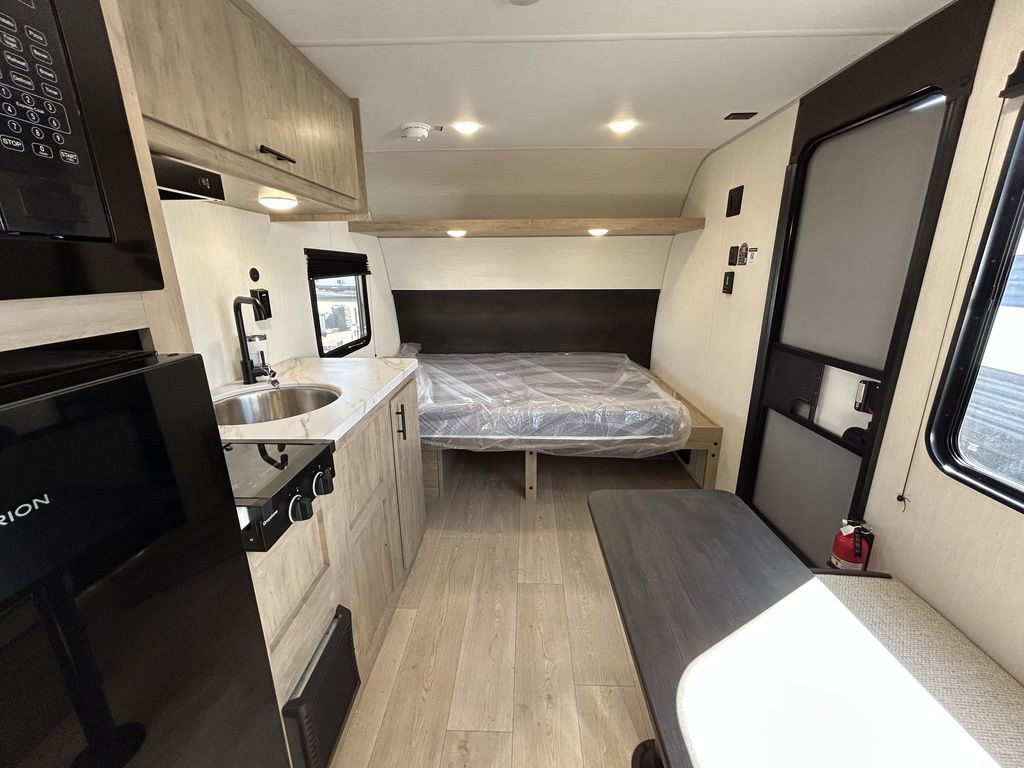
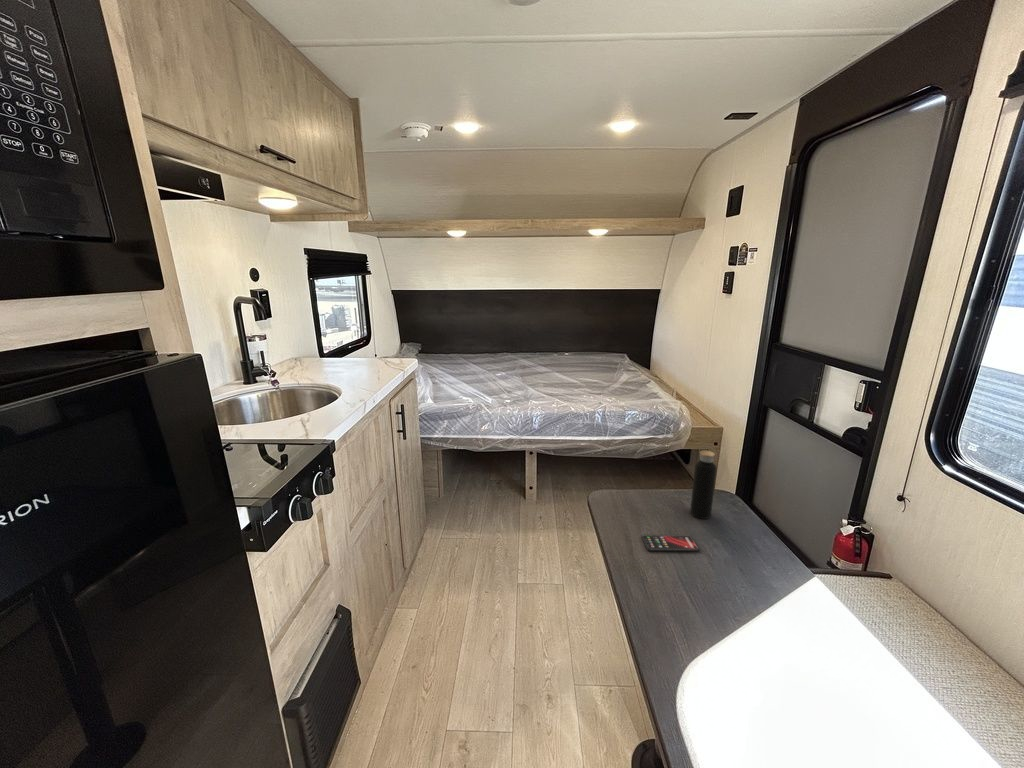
+ water bottle (704, 480)
+ smartphone (669, 542)
